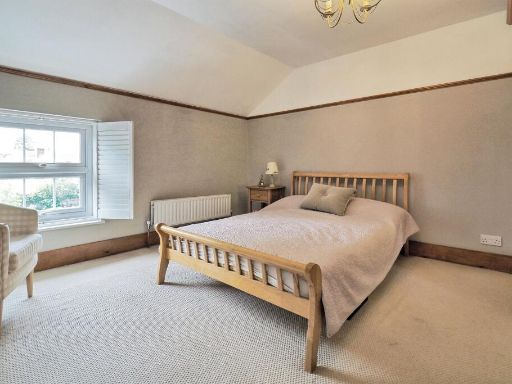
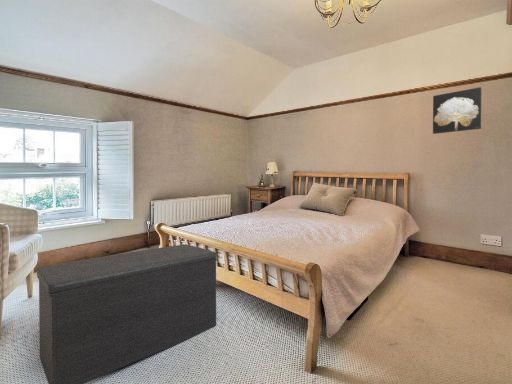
+ wall art (456, 111)
+ bench (136, 299)
